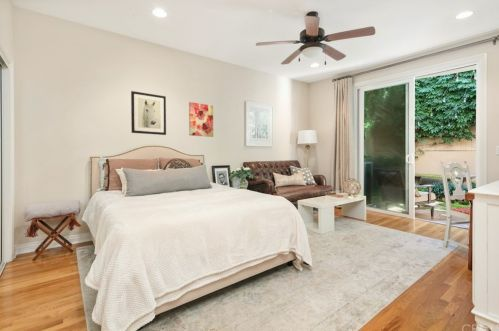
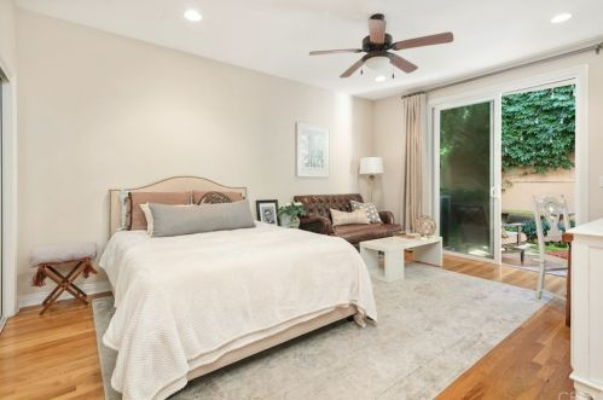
- wall art (149, 113)
- wall art (201, 120)
